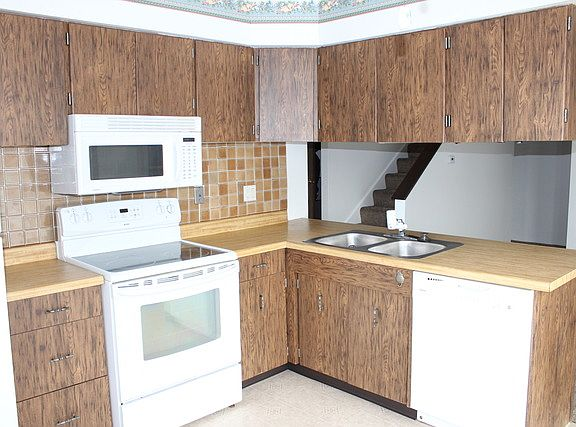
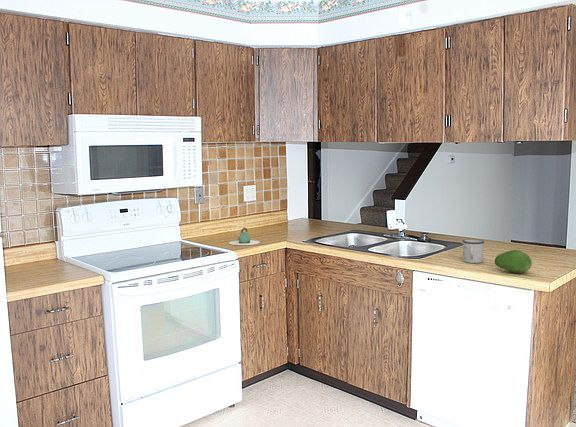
+ mug (472, 251)
+ fruit (512, 261)
+ teapot (244, 235)
